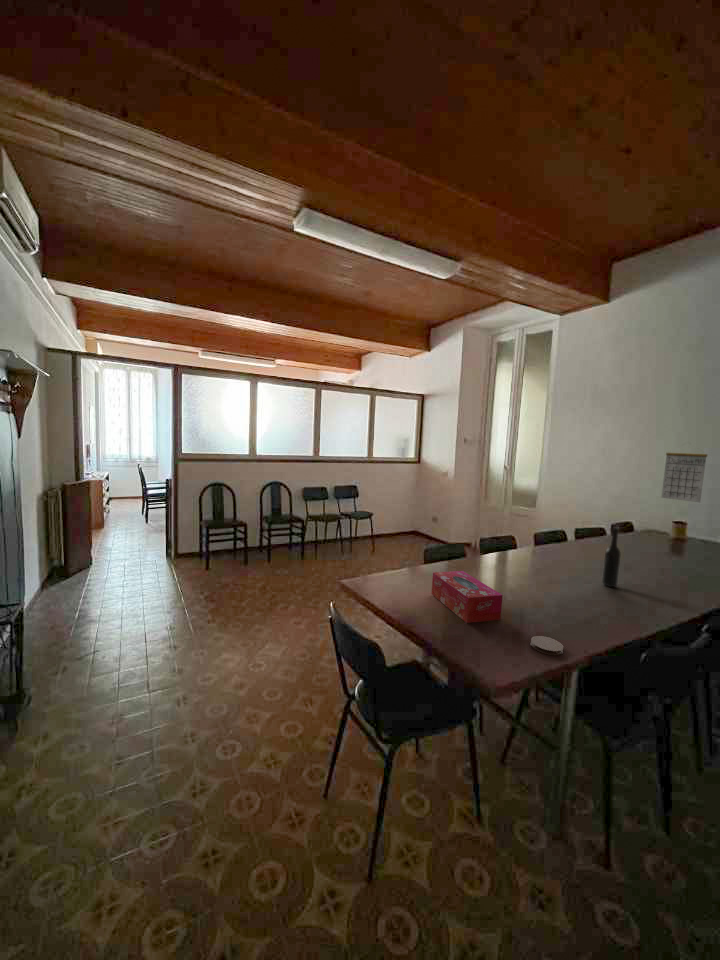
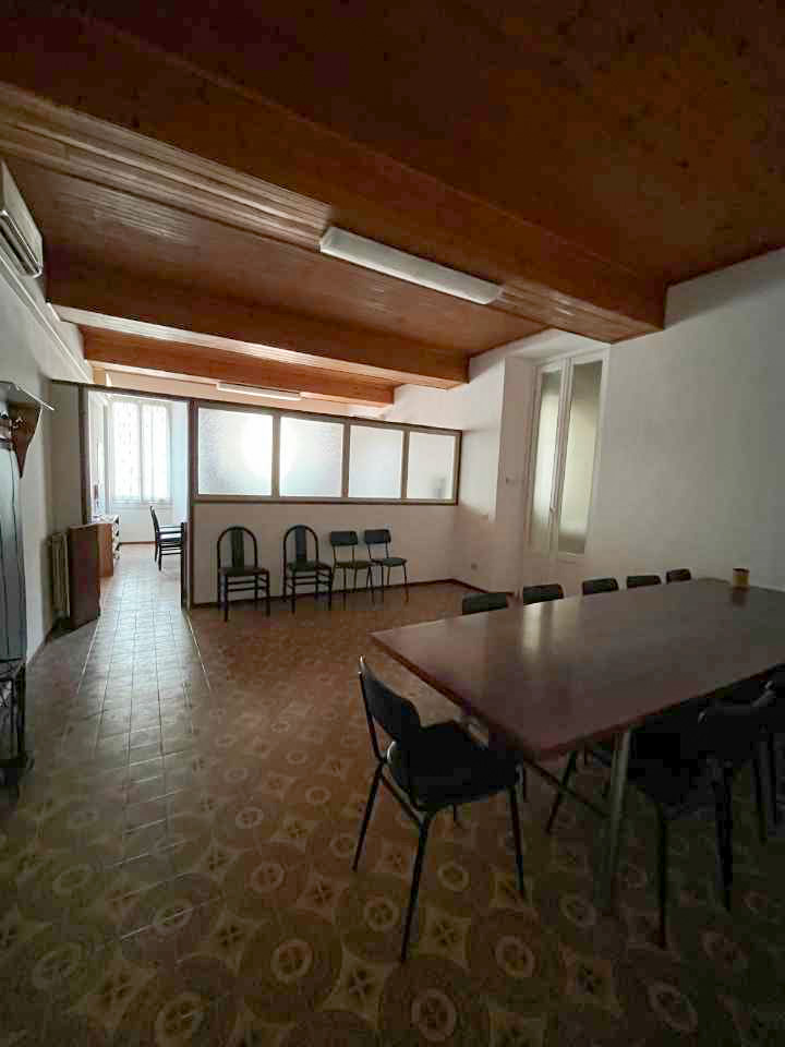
- calendar (683, 471)
- bottle (612, 556)
- tissue box (464, 594)
- coaster (546, 645)
